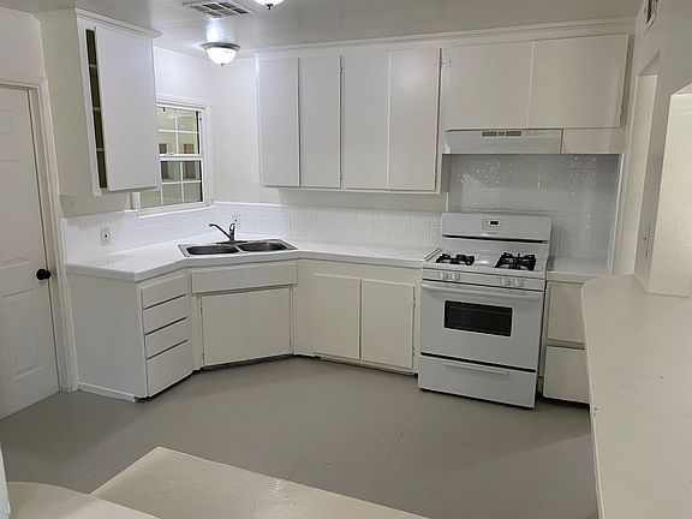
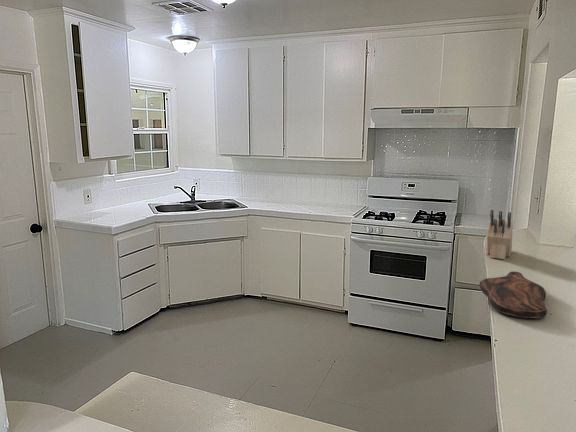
+ cutting board (512, 290)
+ knife block (500, 231)
